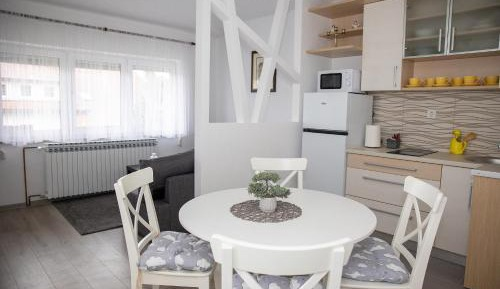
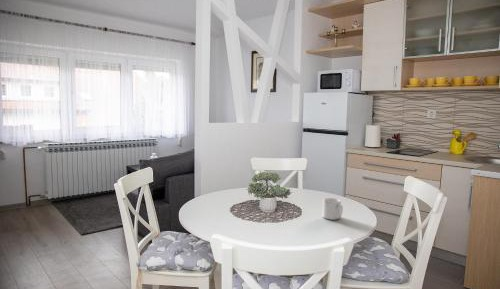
+ mug (333, 209)
